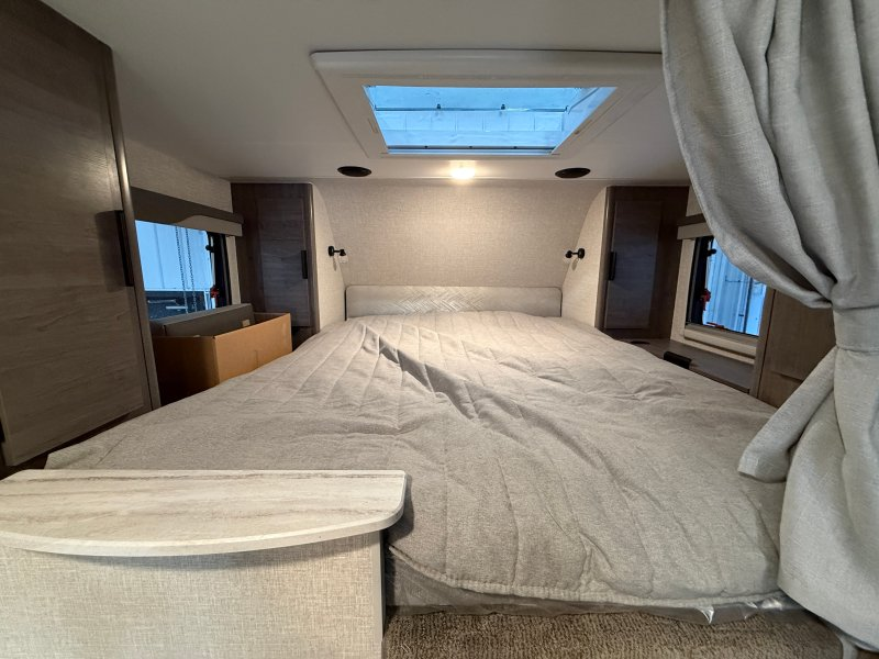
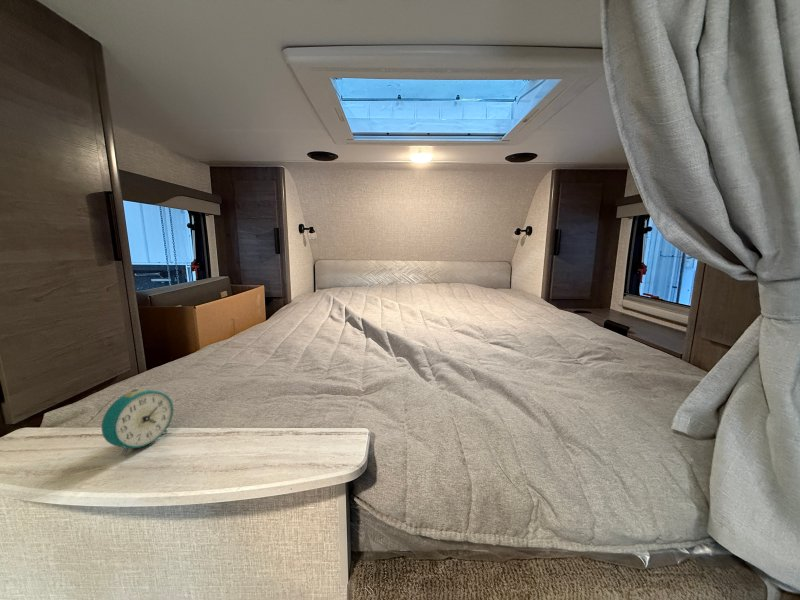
+ alarm clock (136, 416)
